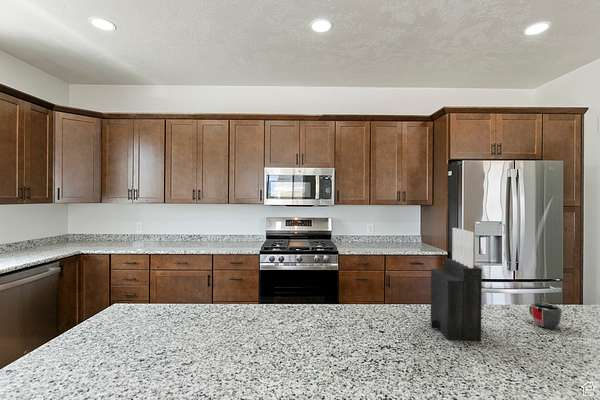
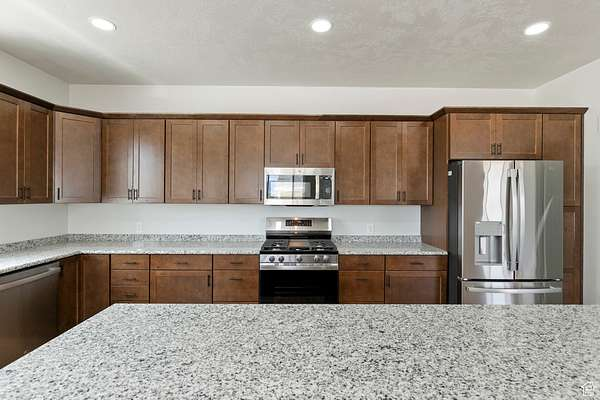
- knife block (450, 279)
- mug (542, 314)
